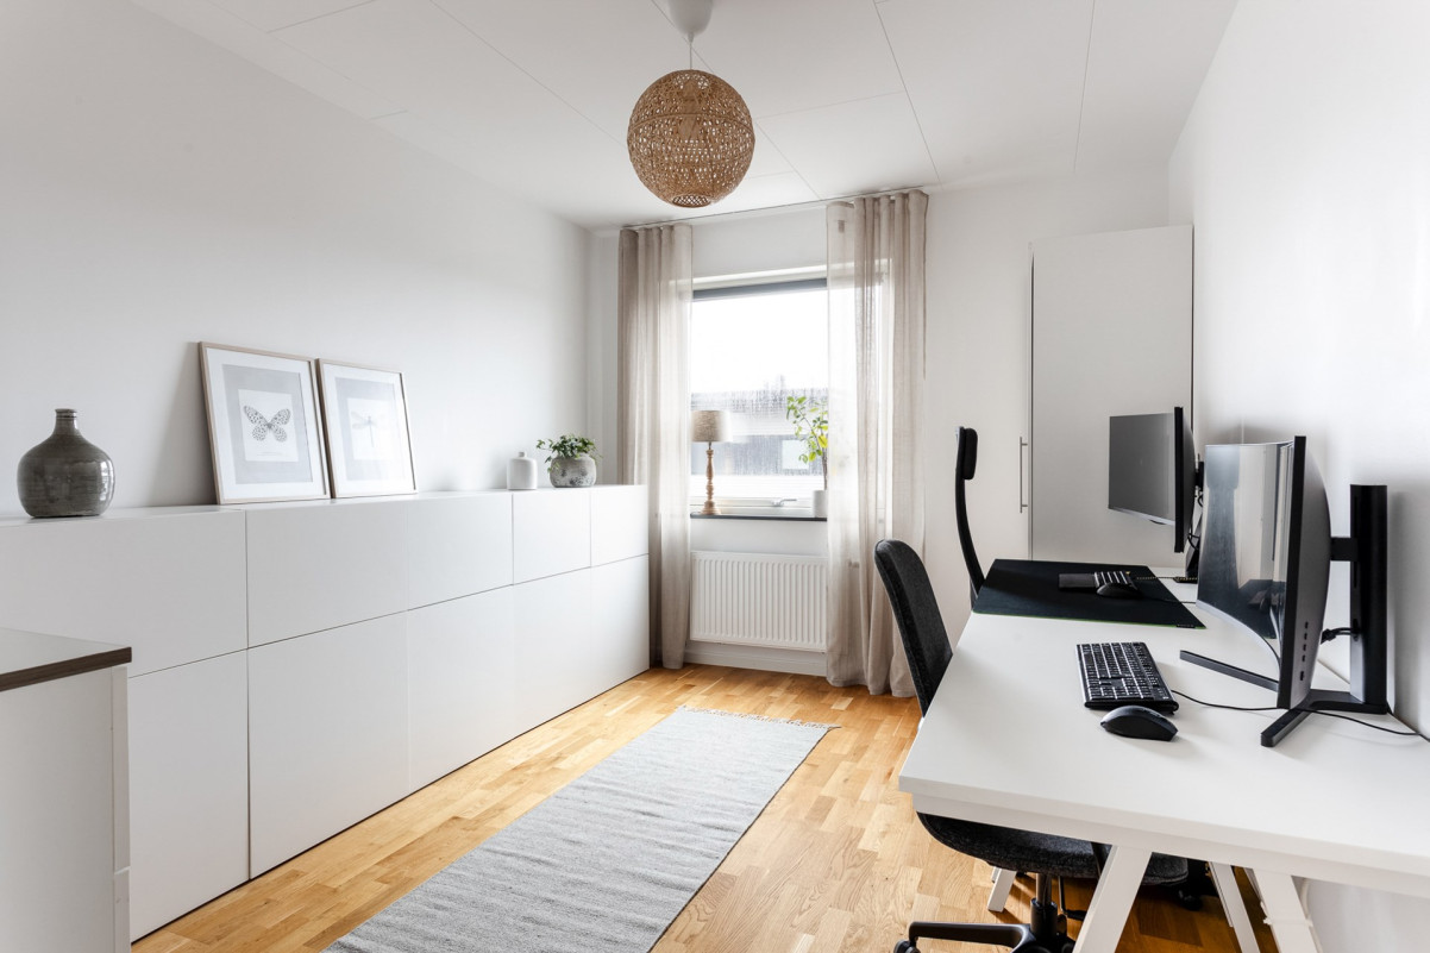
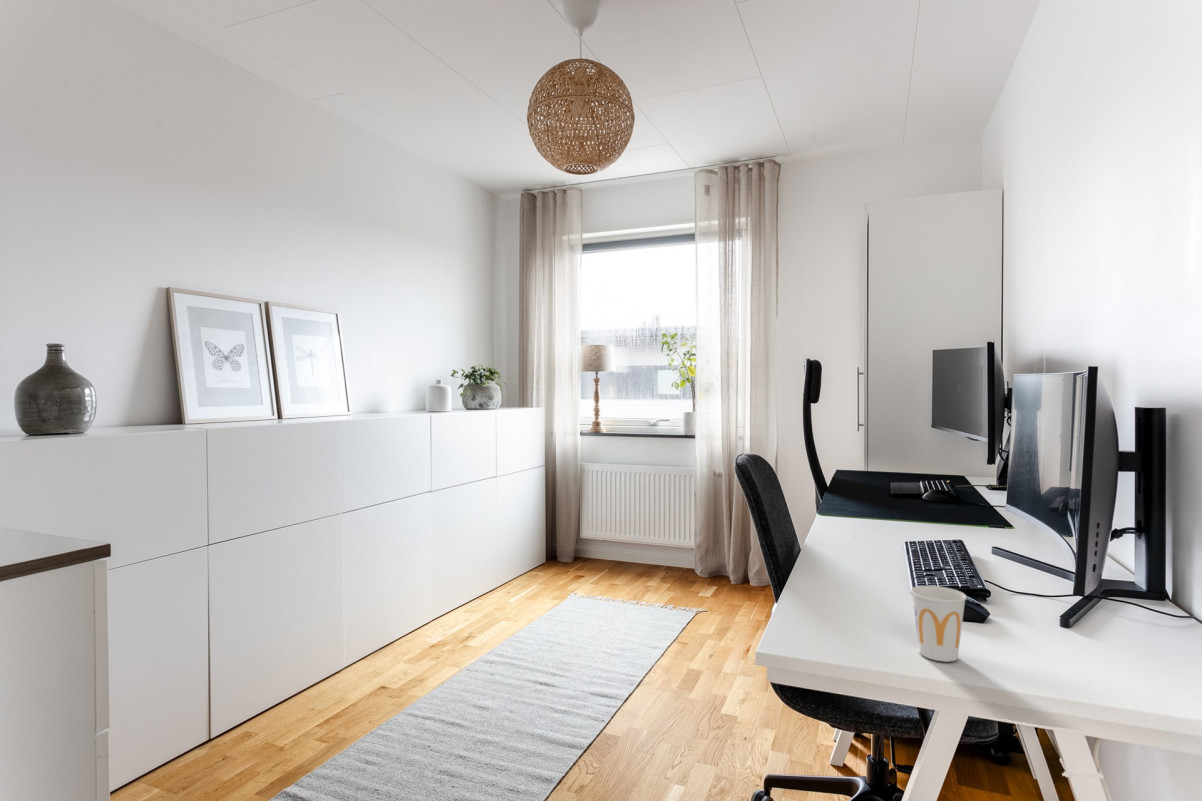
+ cup (938, 623)
